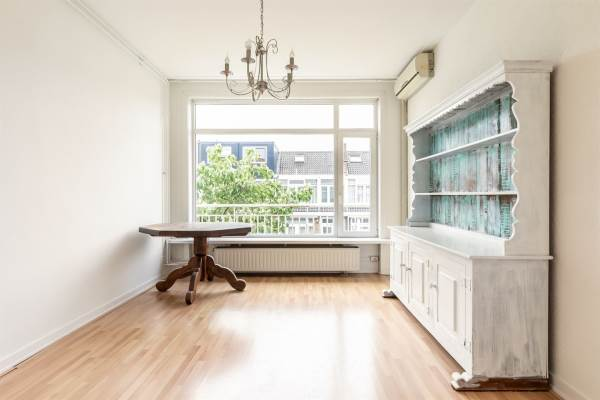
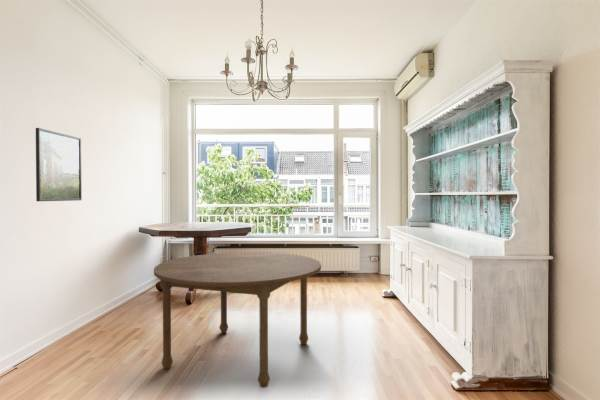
+ dining table (226, 309)
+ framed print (60, 167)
